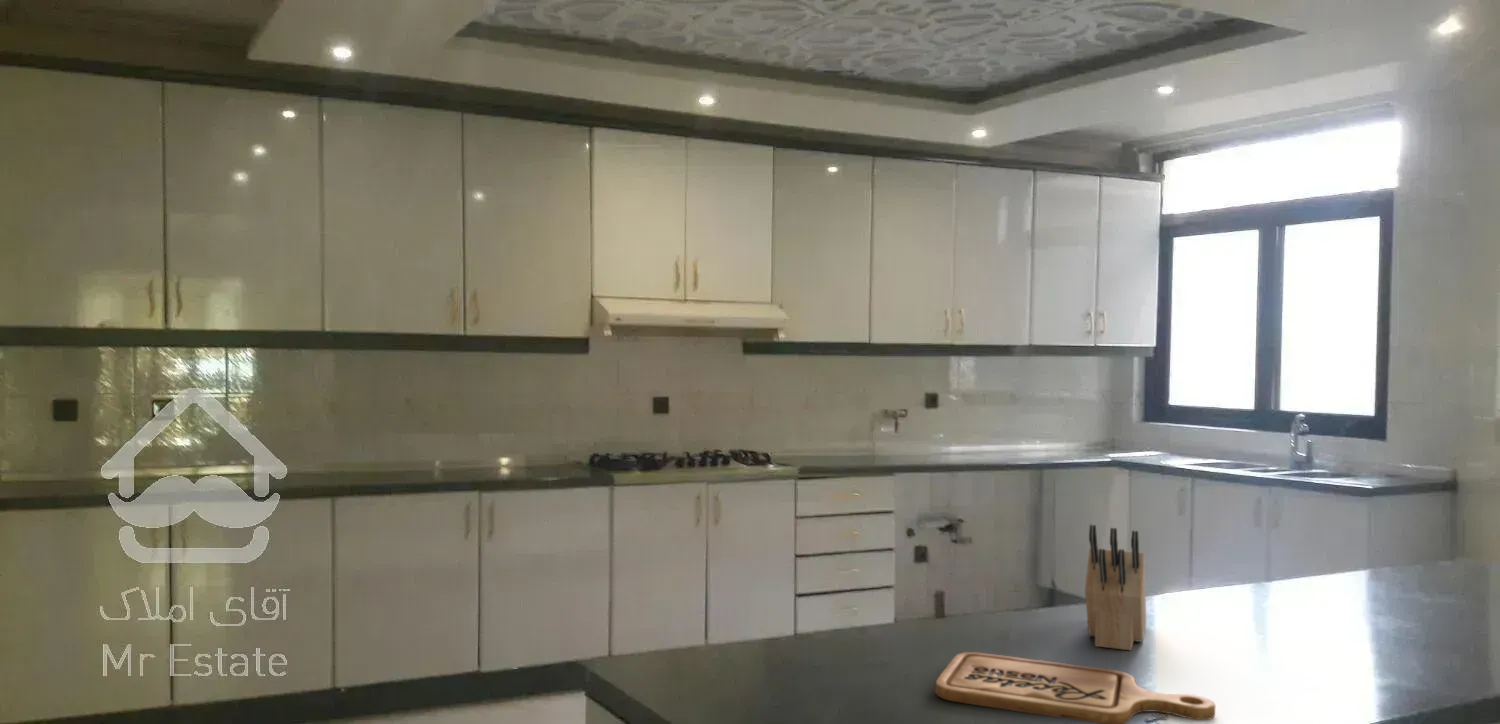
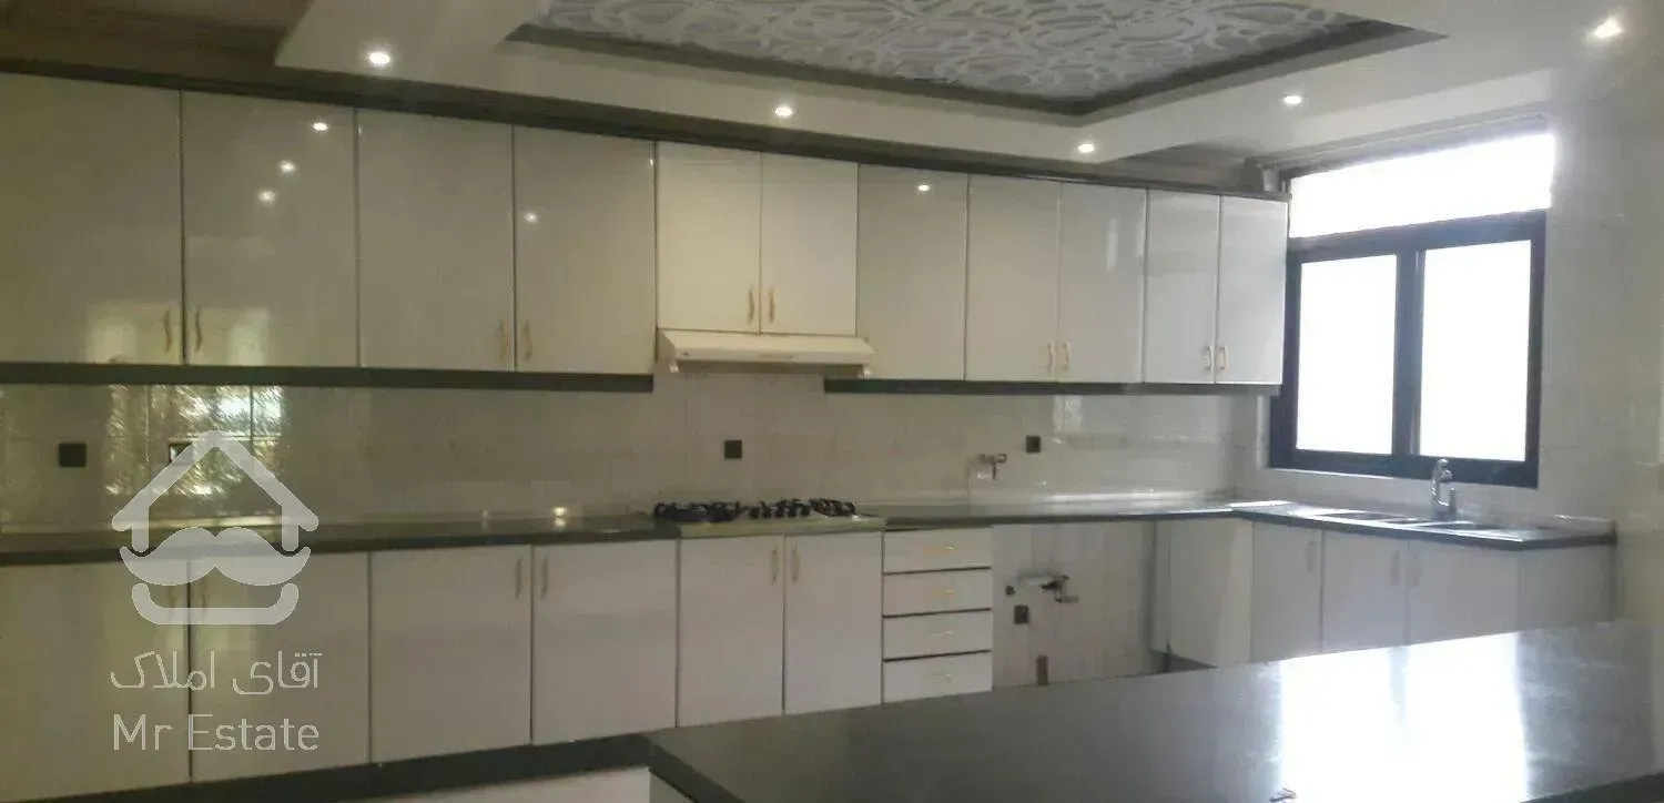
- cutting board (1073, 690)
- knife block (1116, 578)
